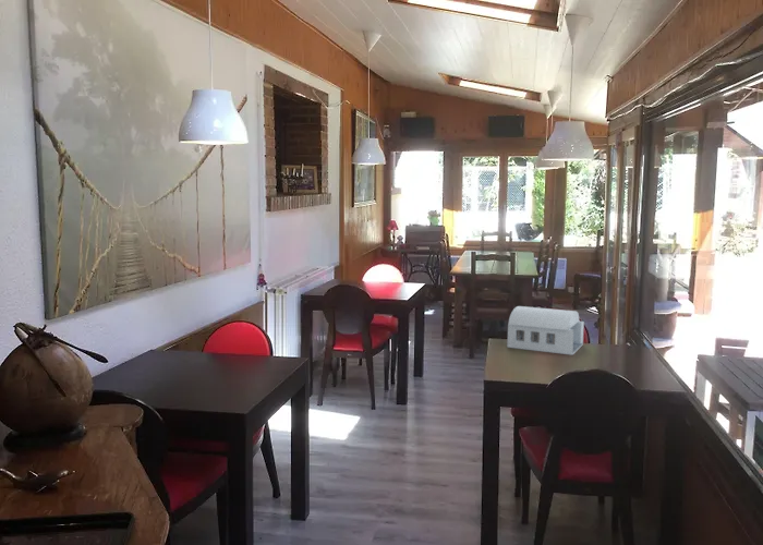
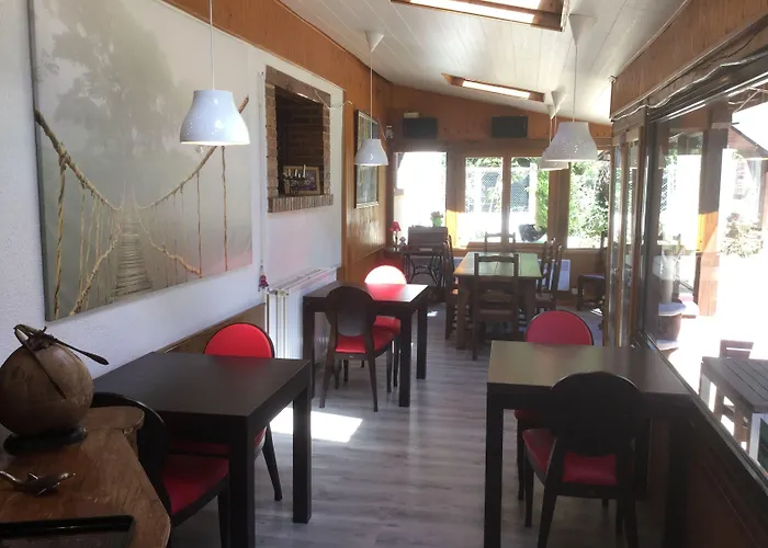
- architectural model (546, 327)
